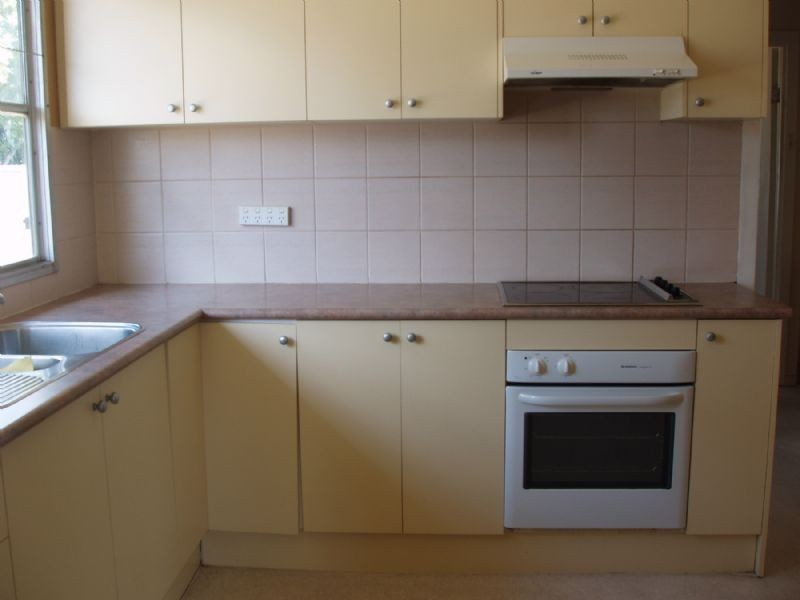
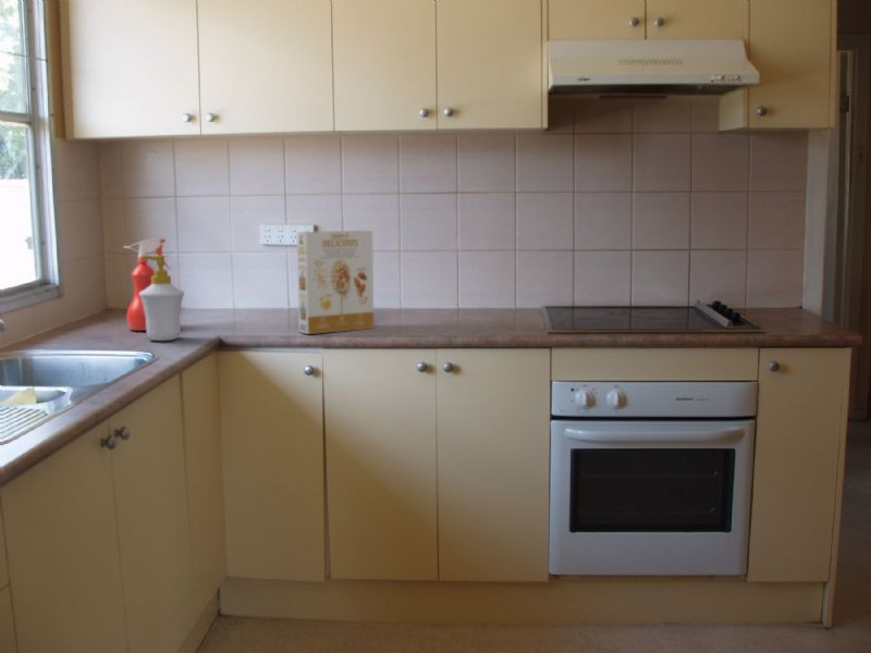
+ cereal box (335, 281)
+ spray bottle (148, 283)
+ soap bottle (161, 297)
